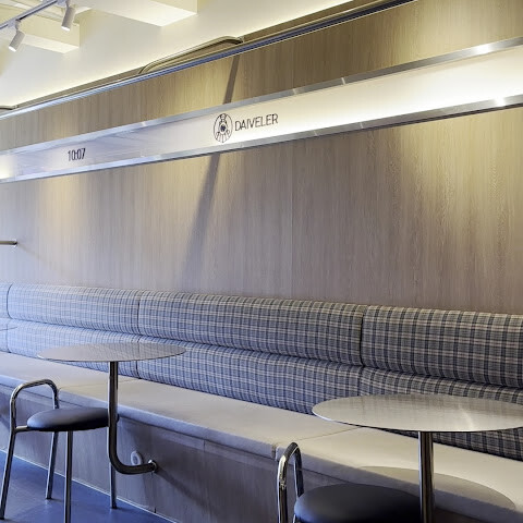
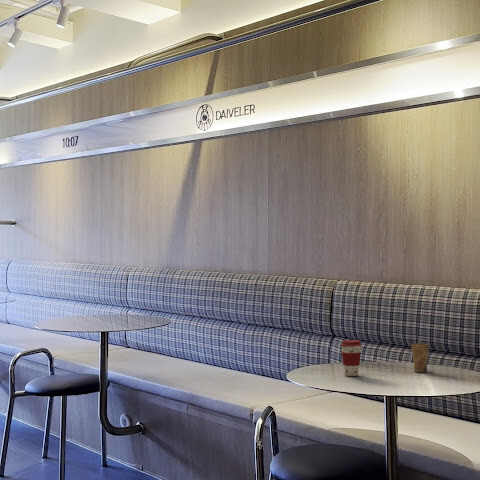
+ coffee cup (351, 357)
+ cup (420, 354)
